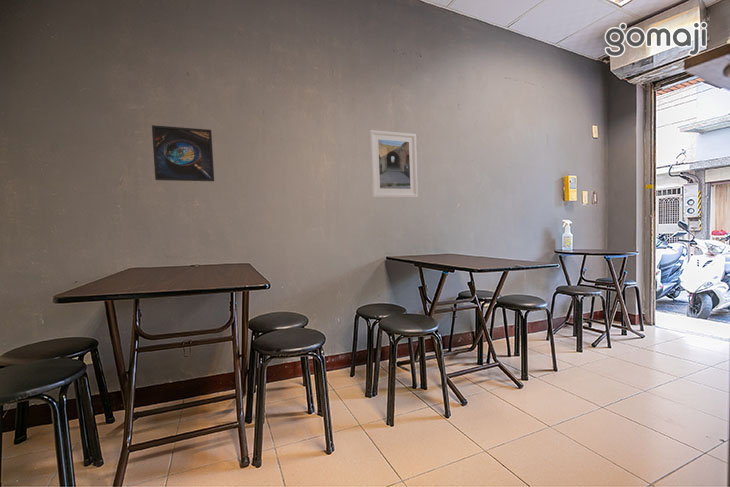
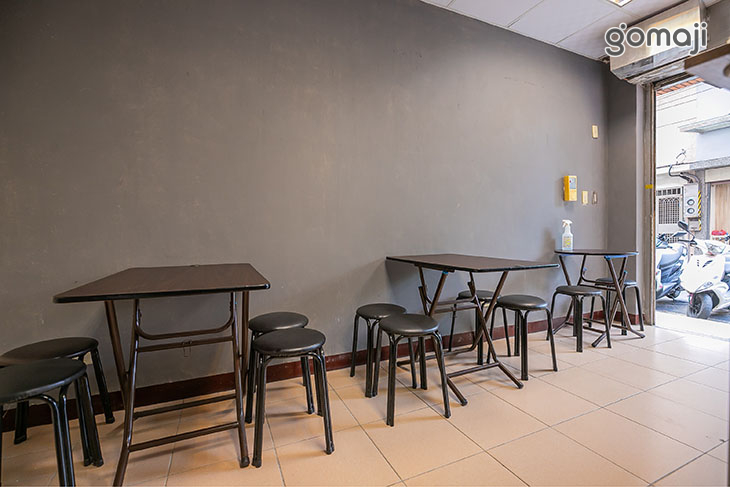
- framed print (184, 154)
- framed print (394, 164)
